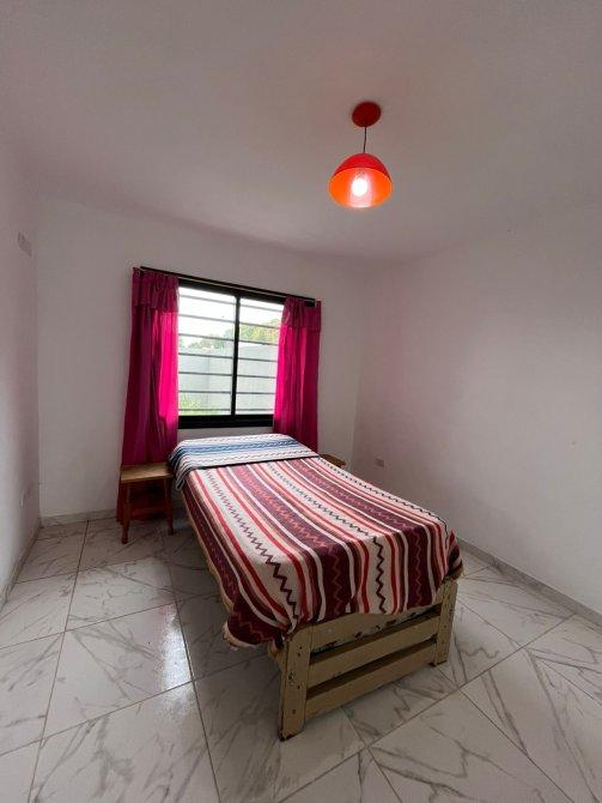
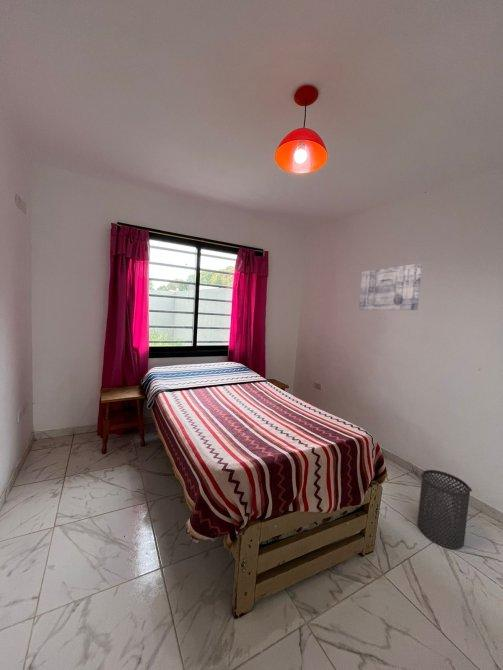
+ wall art (387, 289)
+ trash can (442, 506)
